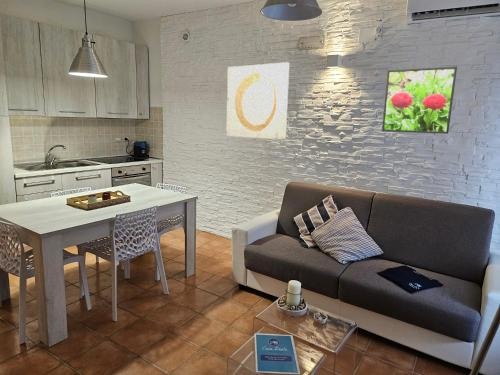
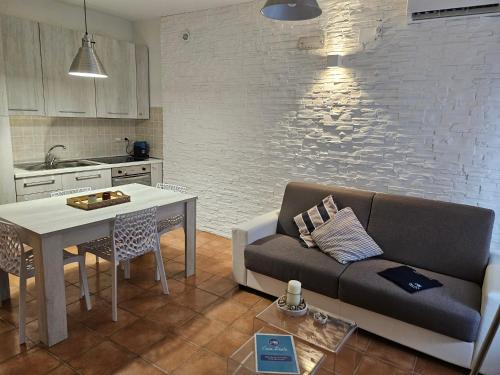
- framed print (417, 101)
- wall art (255, 102)
